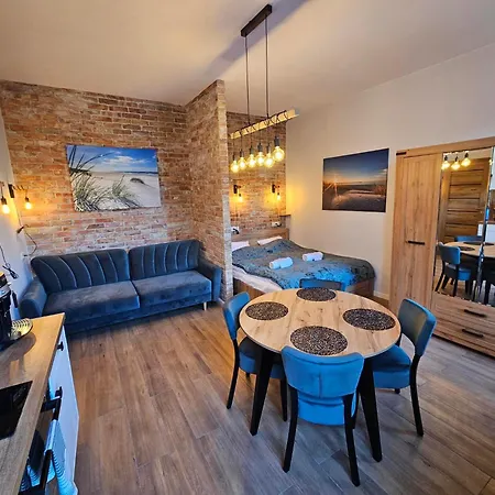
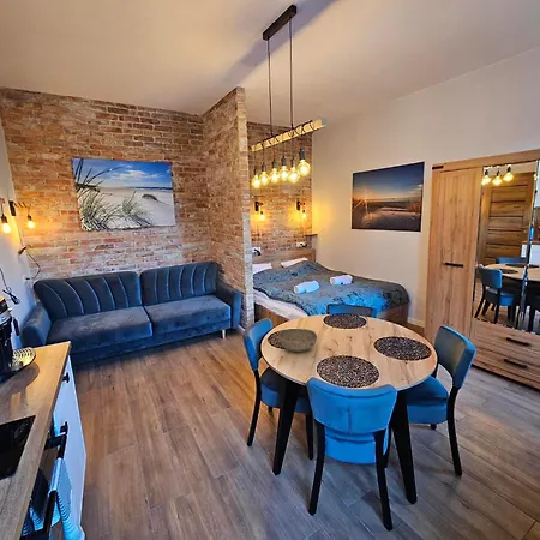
+ bowl (298, 341)
